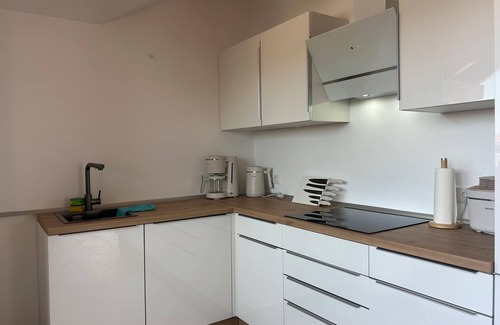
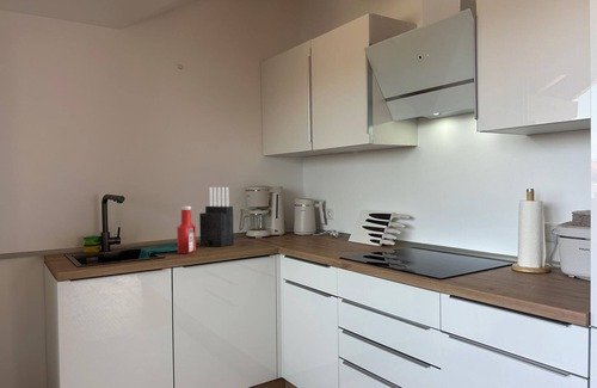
+ knife block (215, 216)
+ soap bottle (186, 228)
